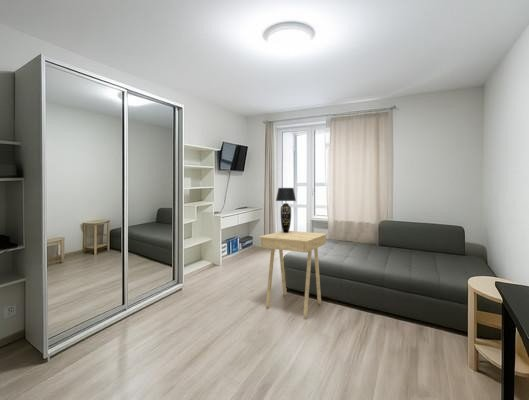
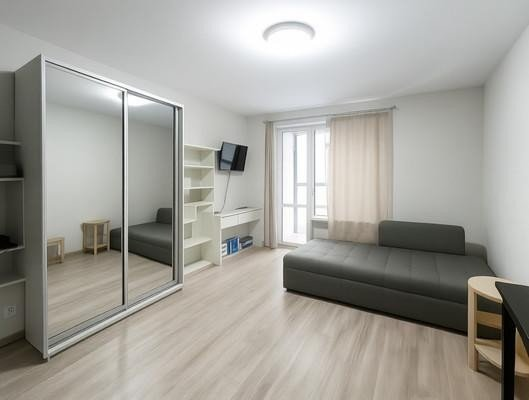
- side table (284, 272)
- table lamp (285, 210)
